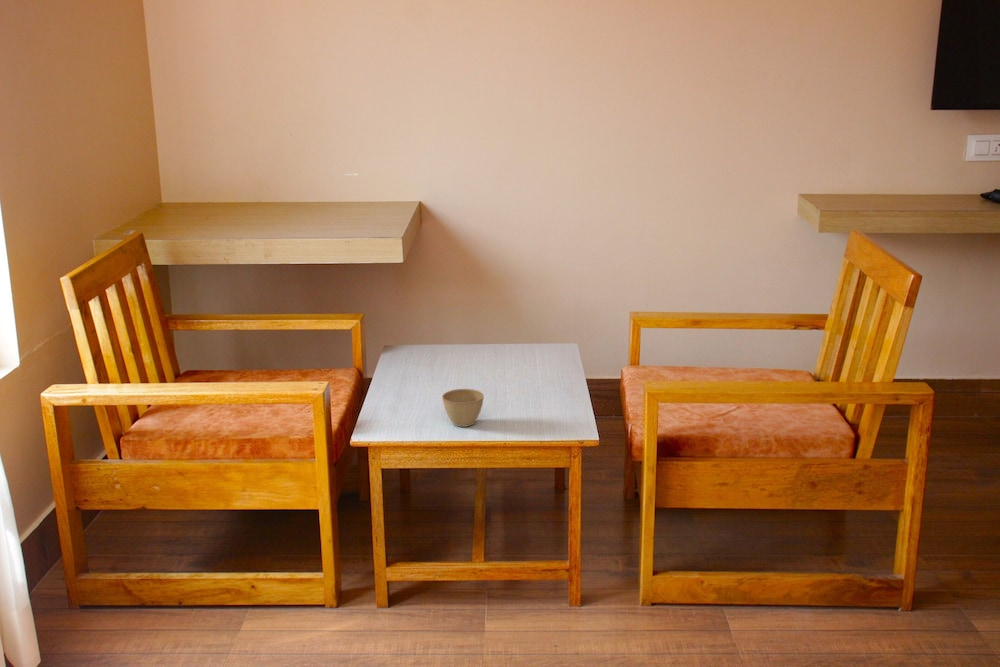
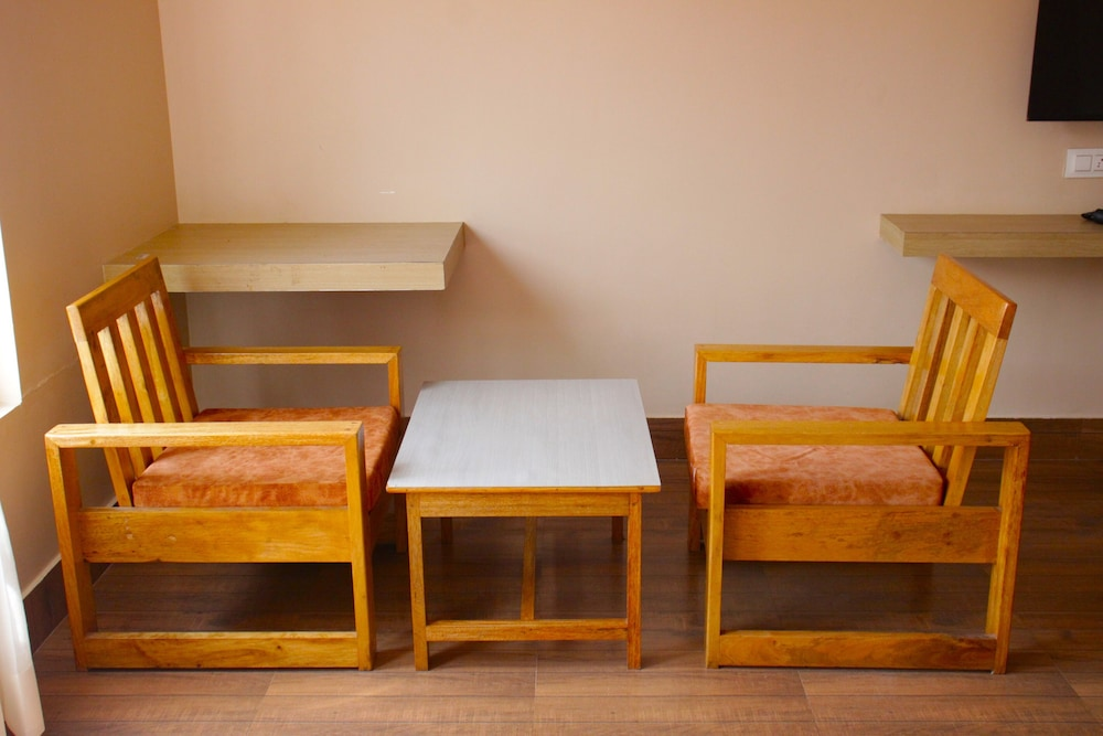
- flower pot (463, 409)
